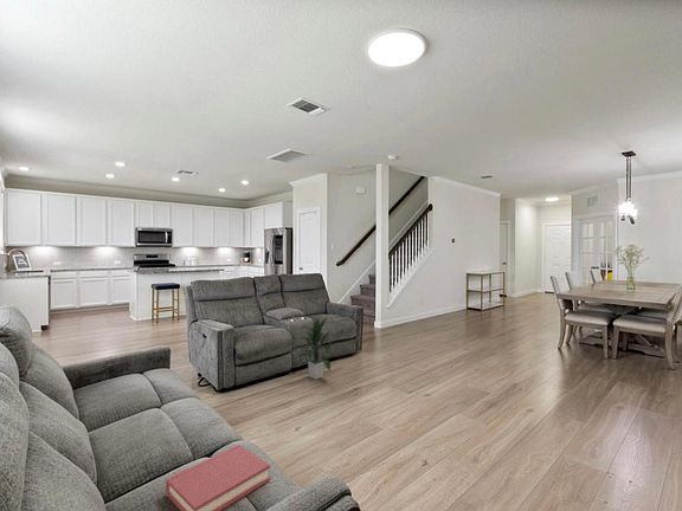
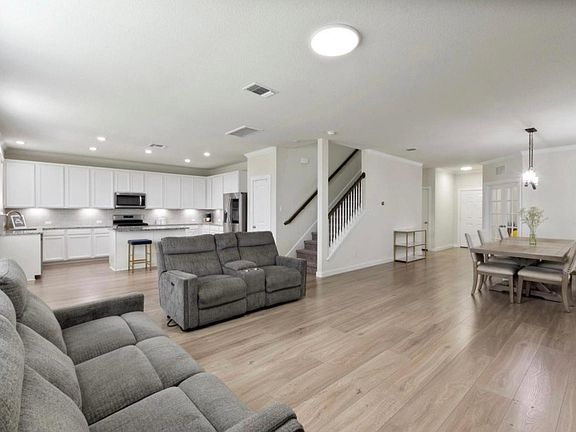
- hardback book (219, 479)
- indoor plant (316, 348)
